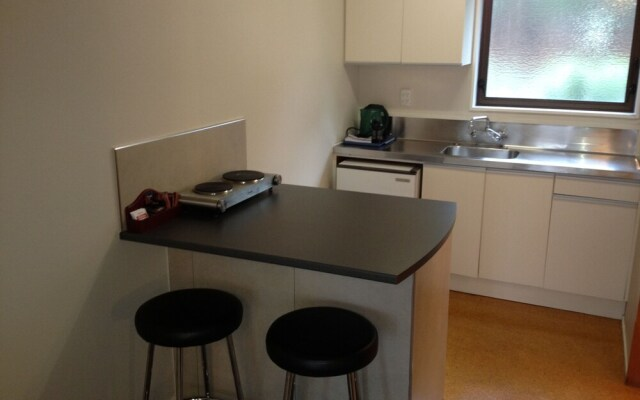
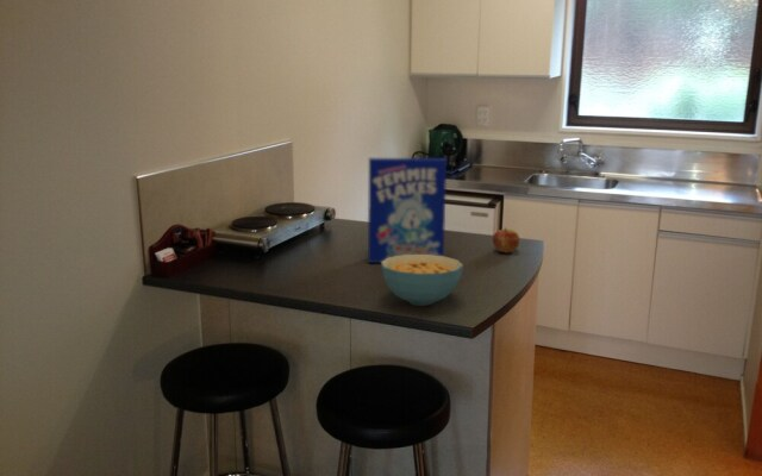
+ cereal box (406, 209)
+ apple (505, 239)
+ cereal bowl (420, 282)
